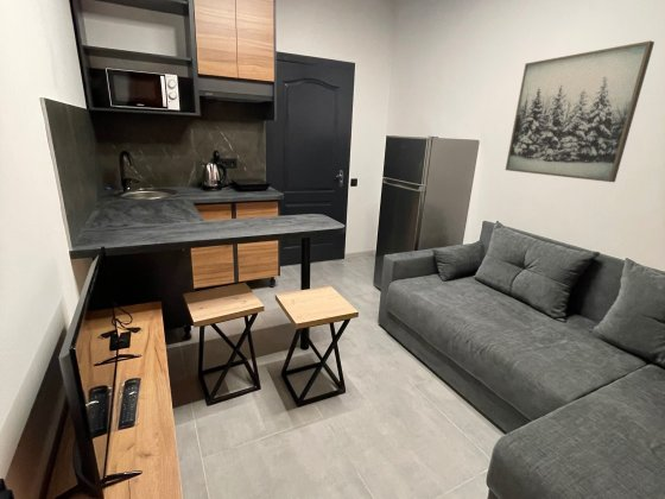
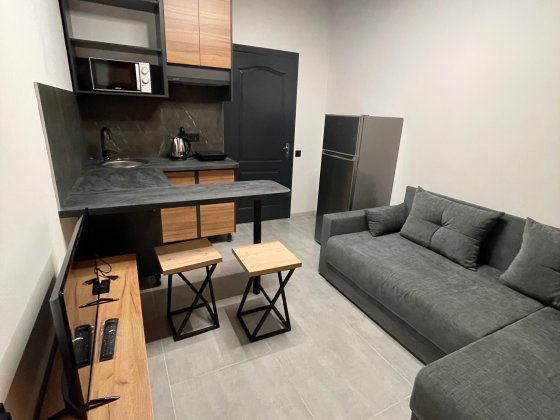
- wall art (565, 118)
